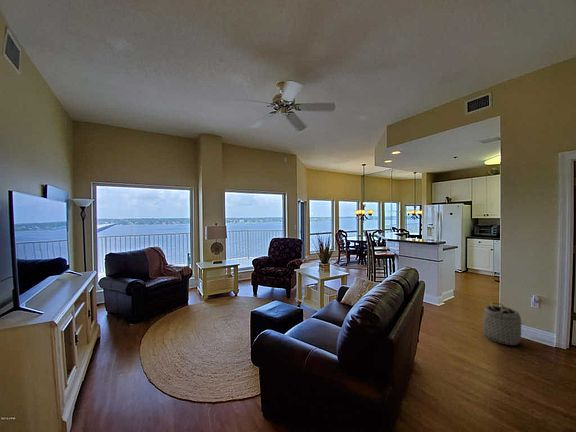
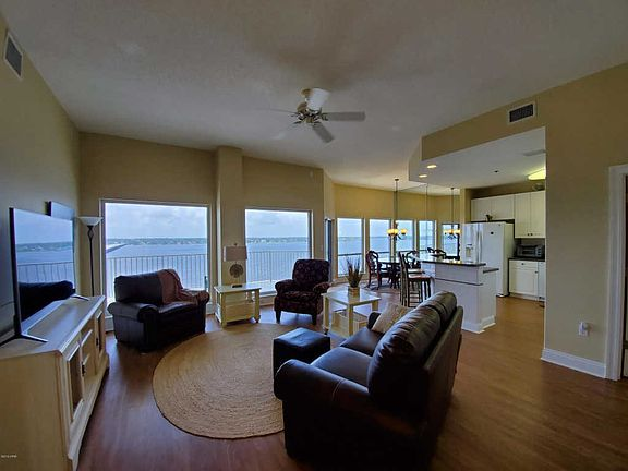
- basket (502, 321)
